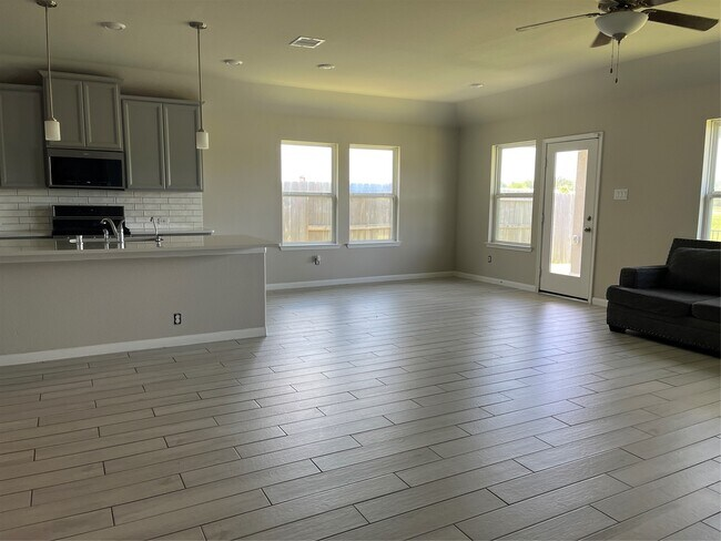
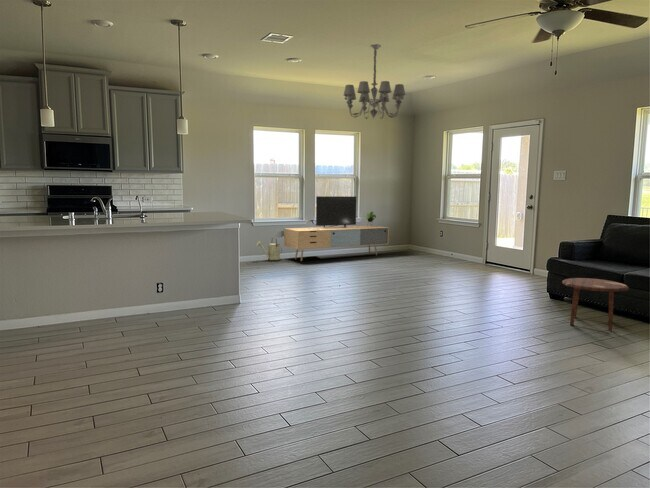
+ watering can (269, 249)
+ side table (593, 290)
+ media console (337, 227)
+ chandelier (374, 83)
